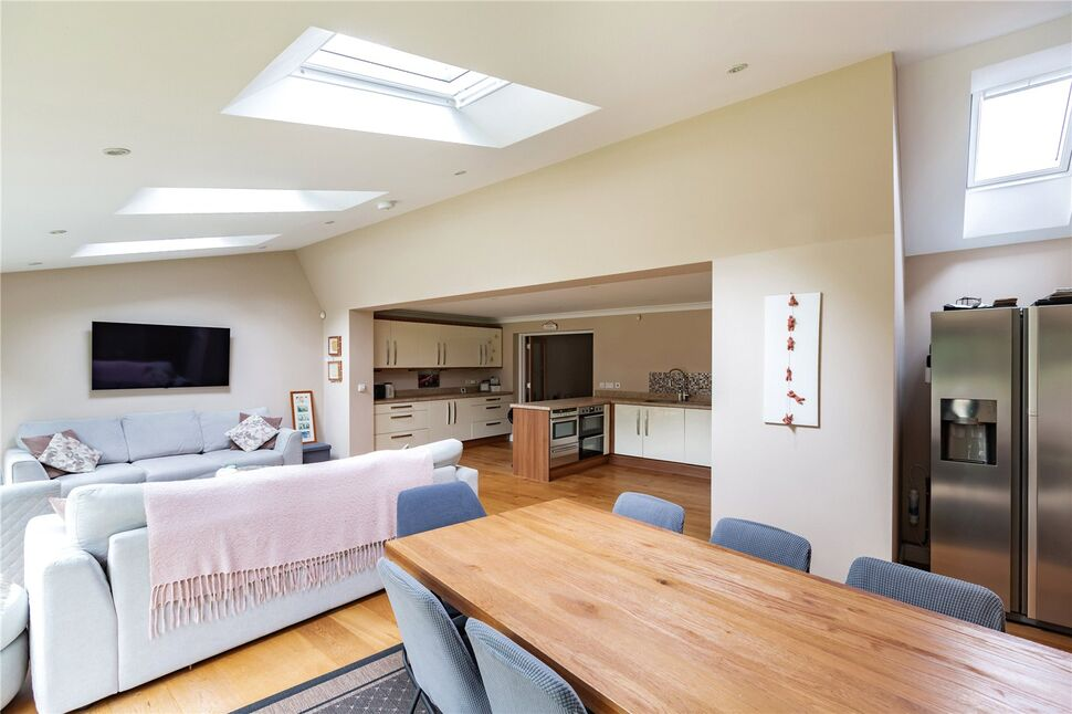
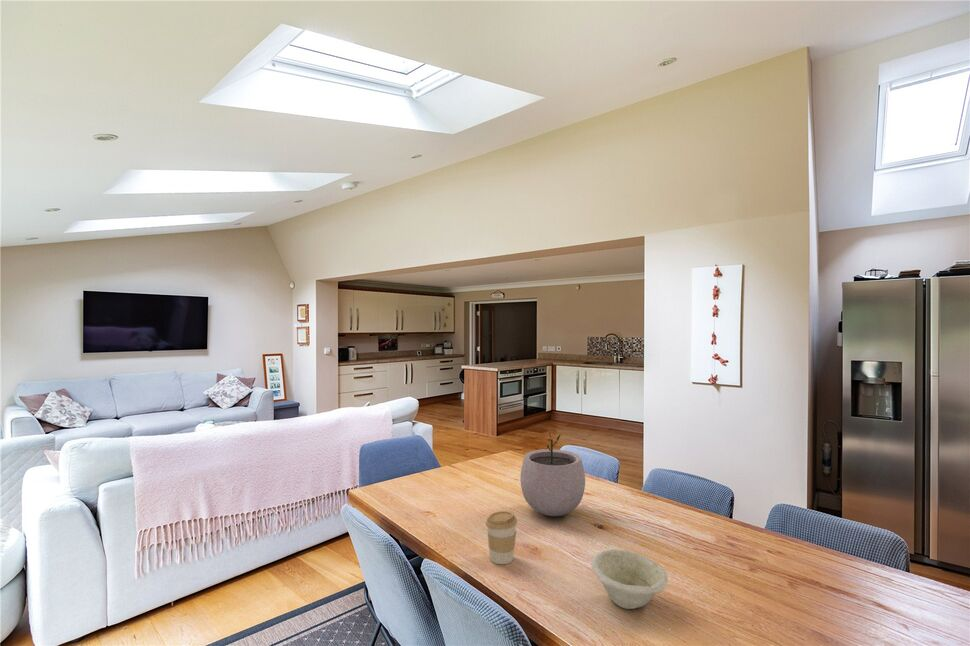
+ coffee cup (501, 536)
+ bowl (628, 583)
+ plant pot (552, 472)
